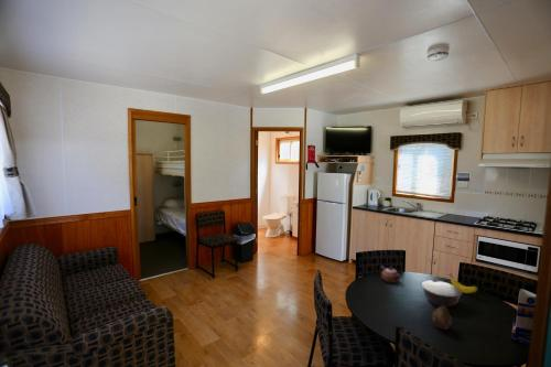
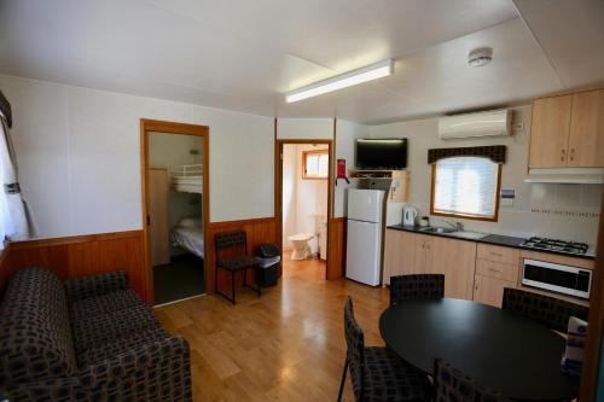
- fruit (442, 316)
- banana (462, 285)
- teapot (389, 272)
- bowl (440, 294)
